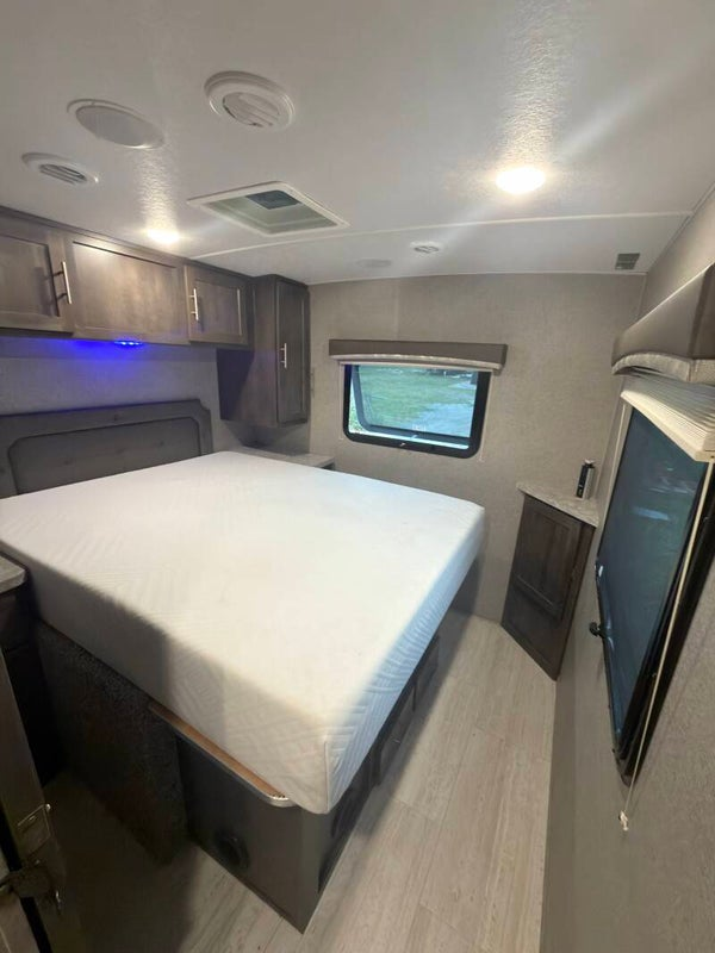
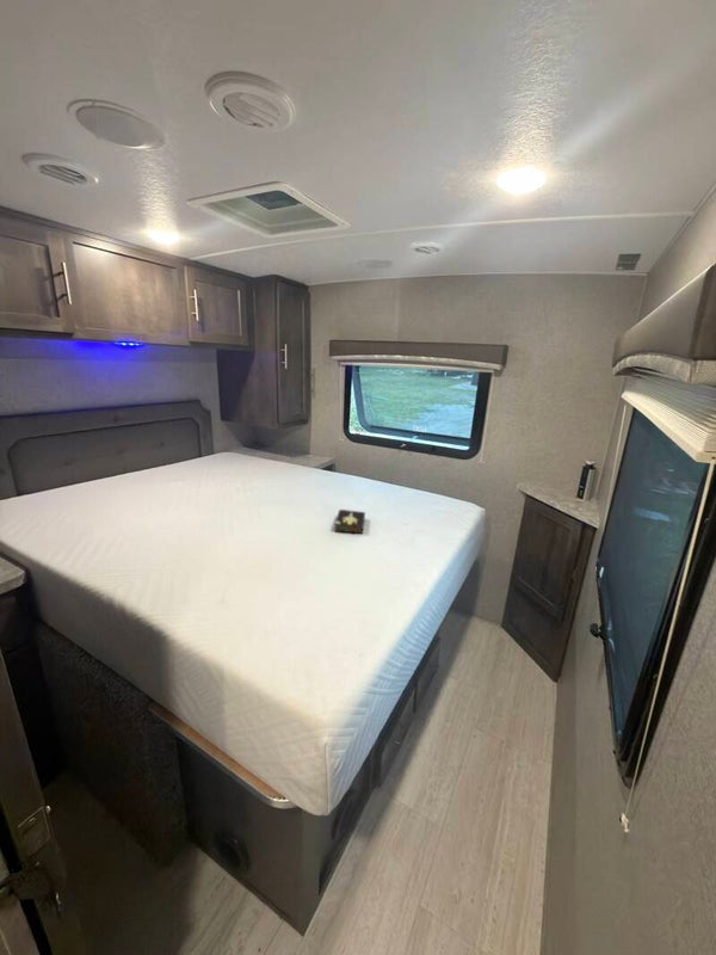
+ hardback book (350, 519)
